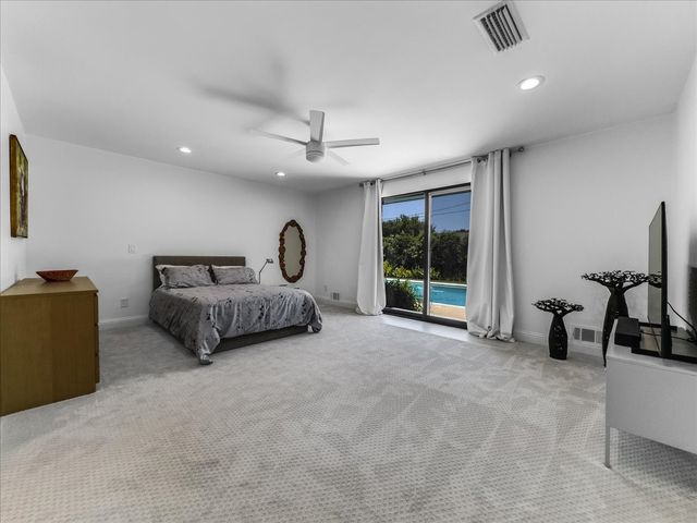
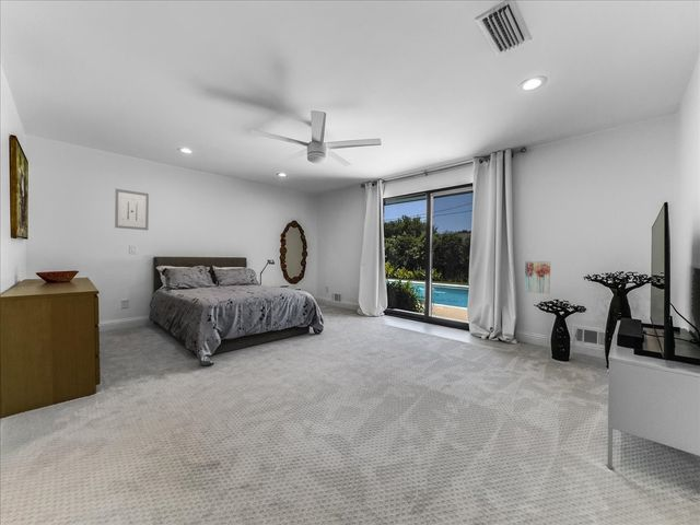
+ wall art (132, 210)
+ wall art (537, 277)
